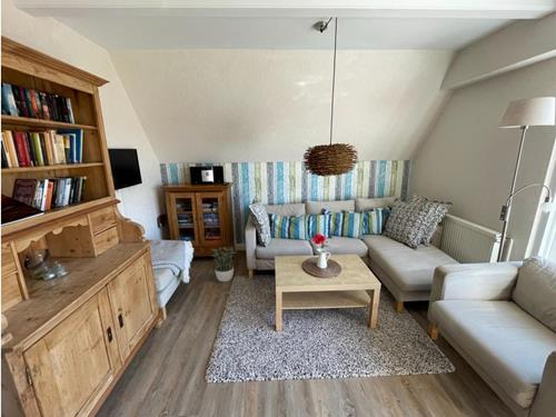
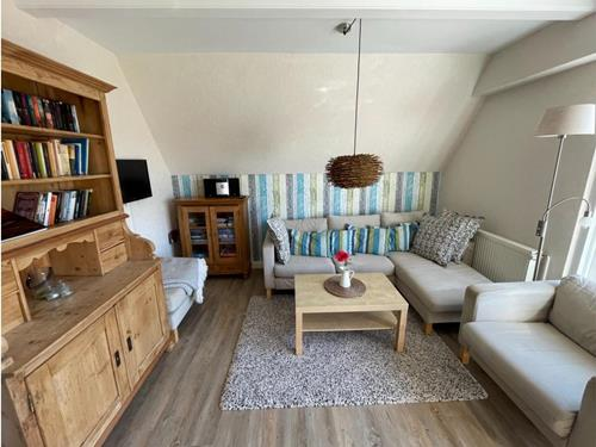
- potted plant (224, 262)
